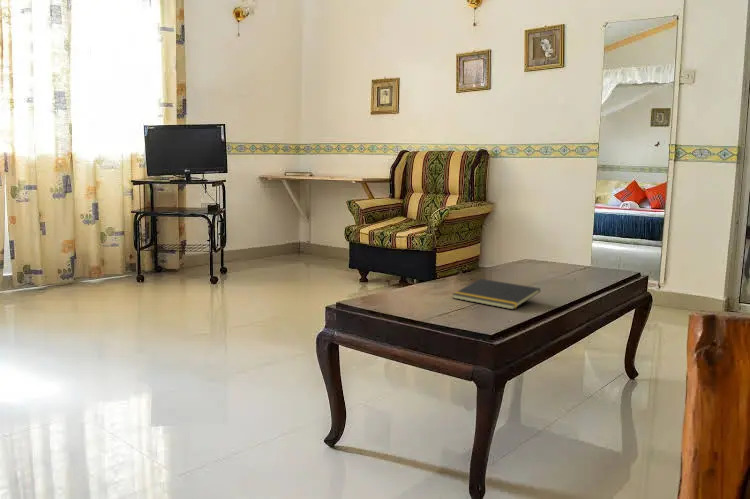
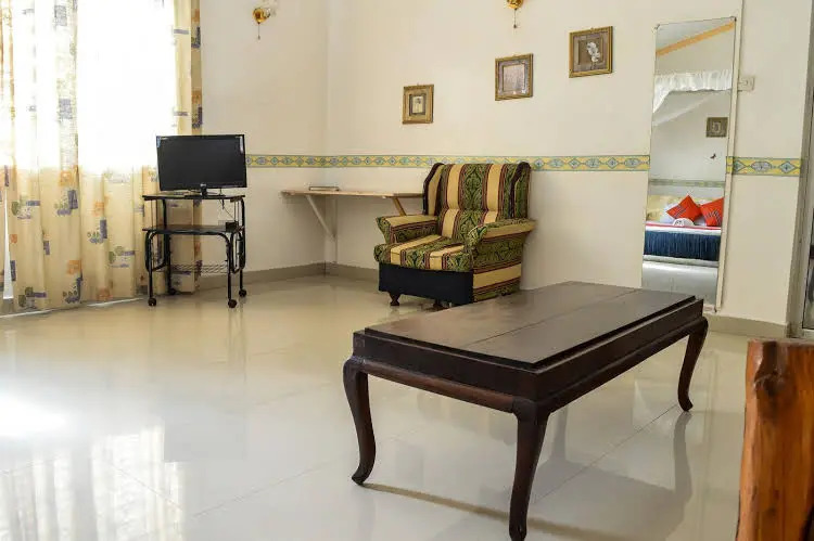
- notepad (495, 293)
